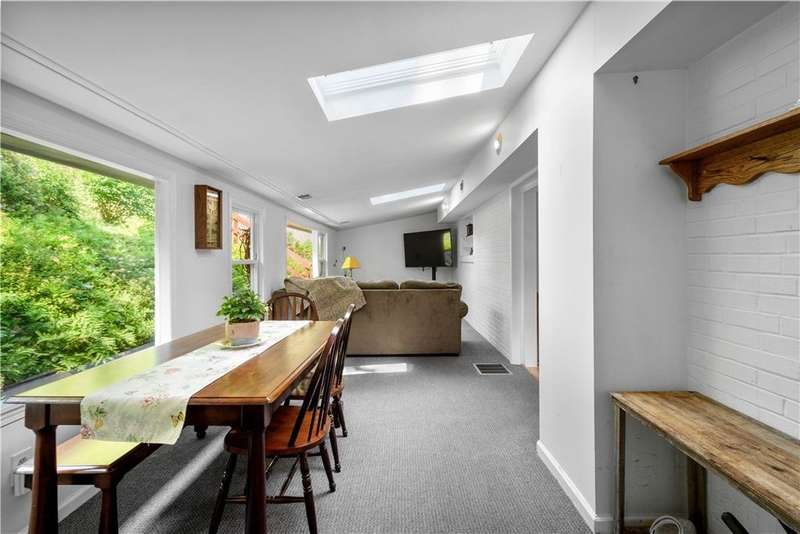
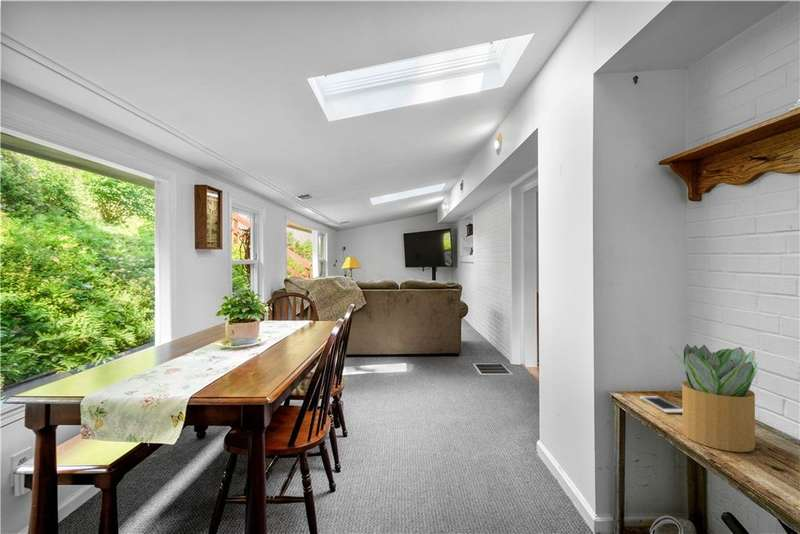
+ potted plant (711, 392)
+ cell phone (661, 404)
